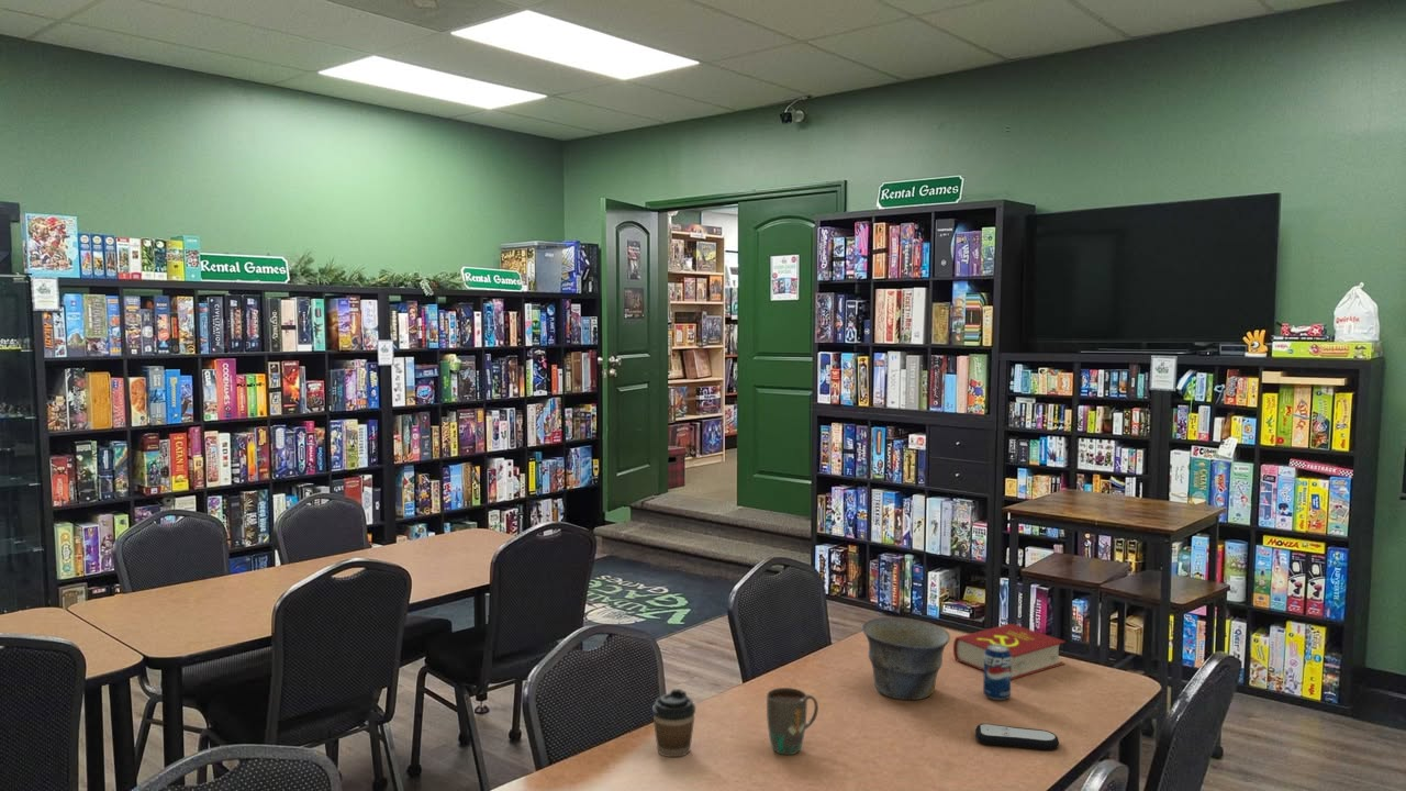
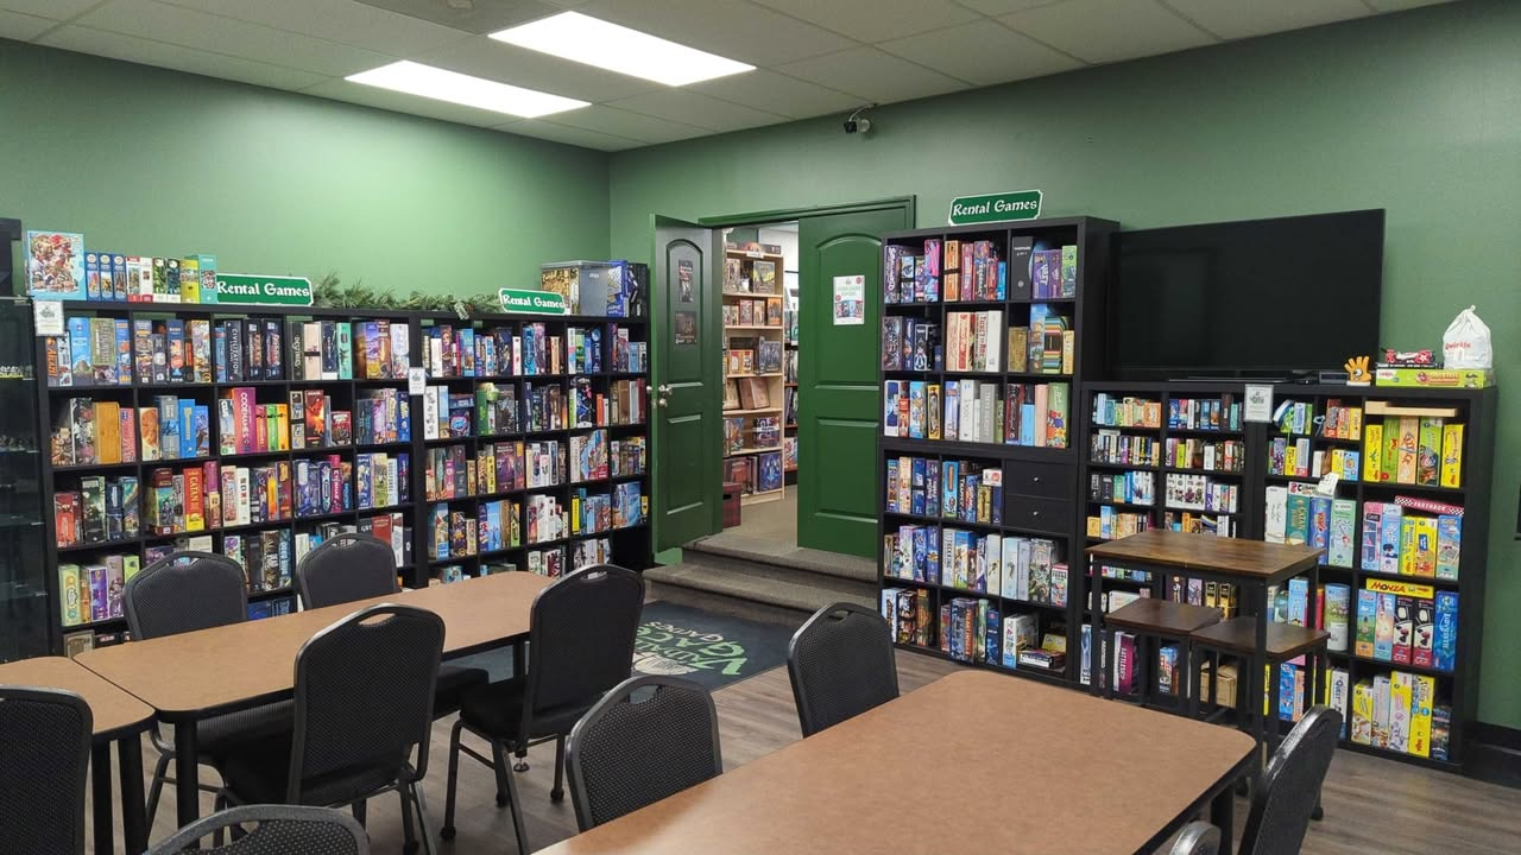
- bowl (905, 660)
- remote control (1016, 736)
- mug (793, 720)
- coffee cup (673, 722)
- book (1008, 649)
- beverage can (997, 671)
